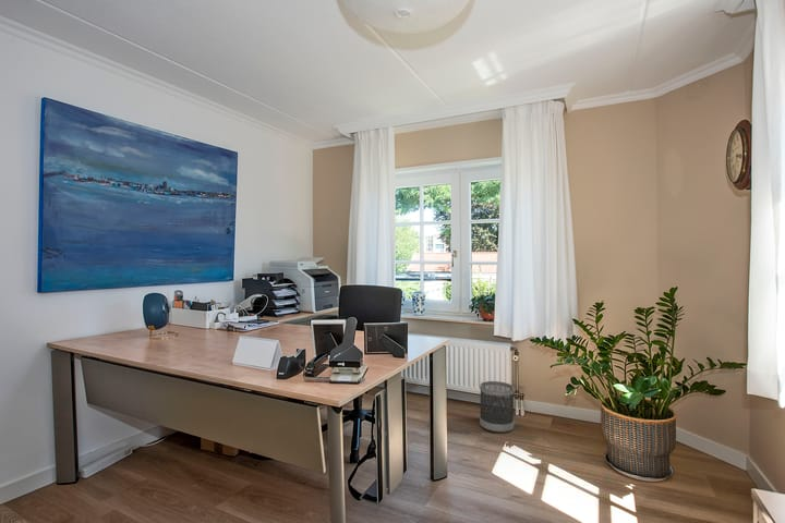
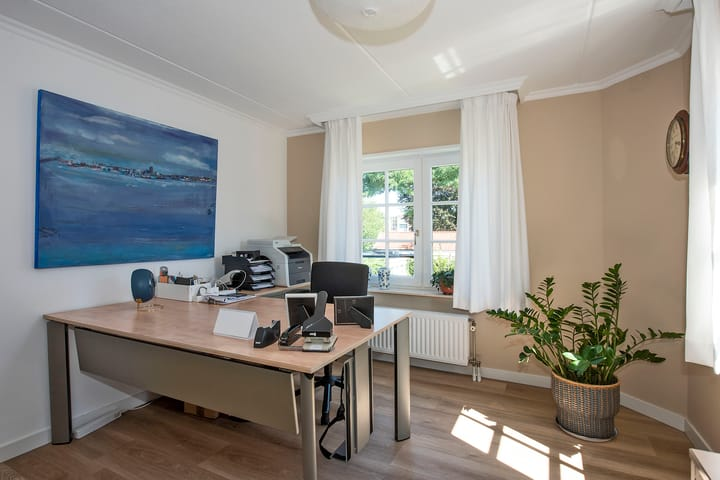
- wastebasket (496, 405)
